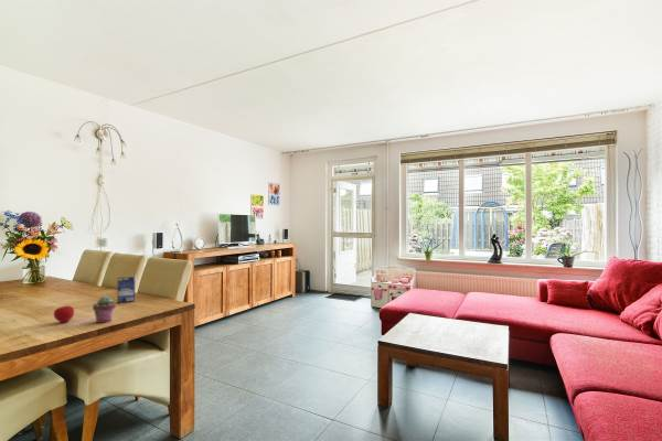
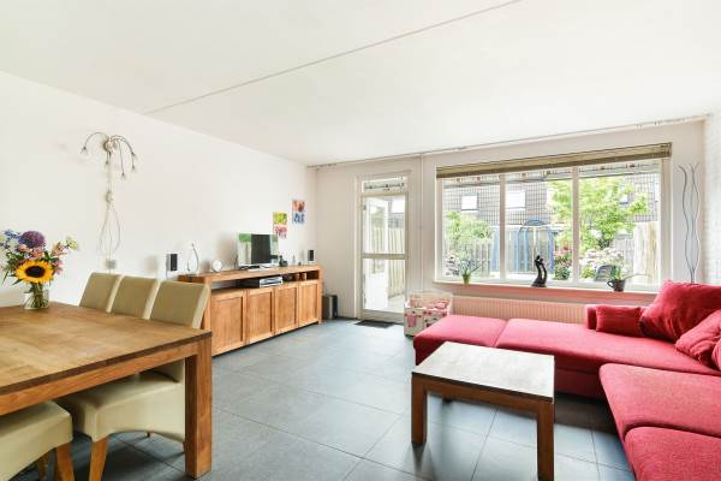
- small box (126, 289)
- apple (64, 313)
- potted succulent (104, 309)
